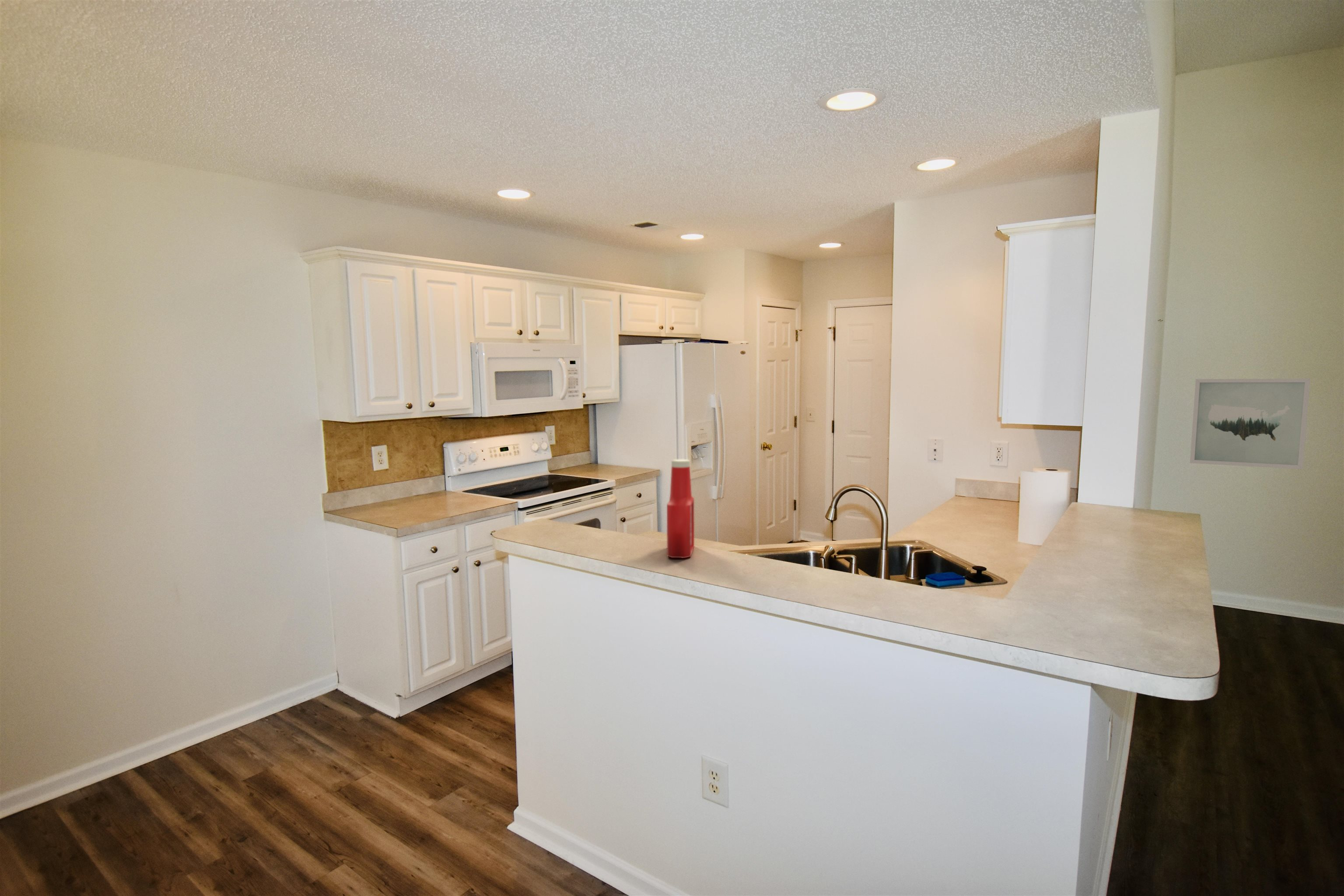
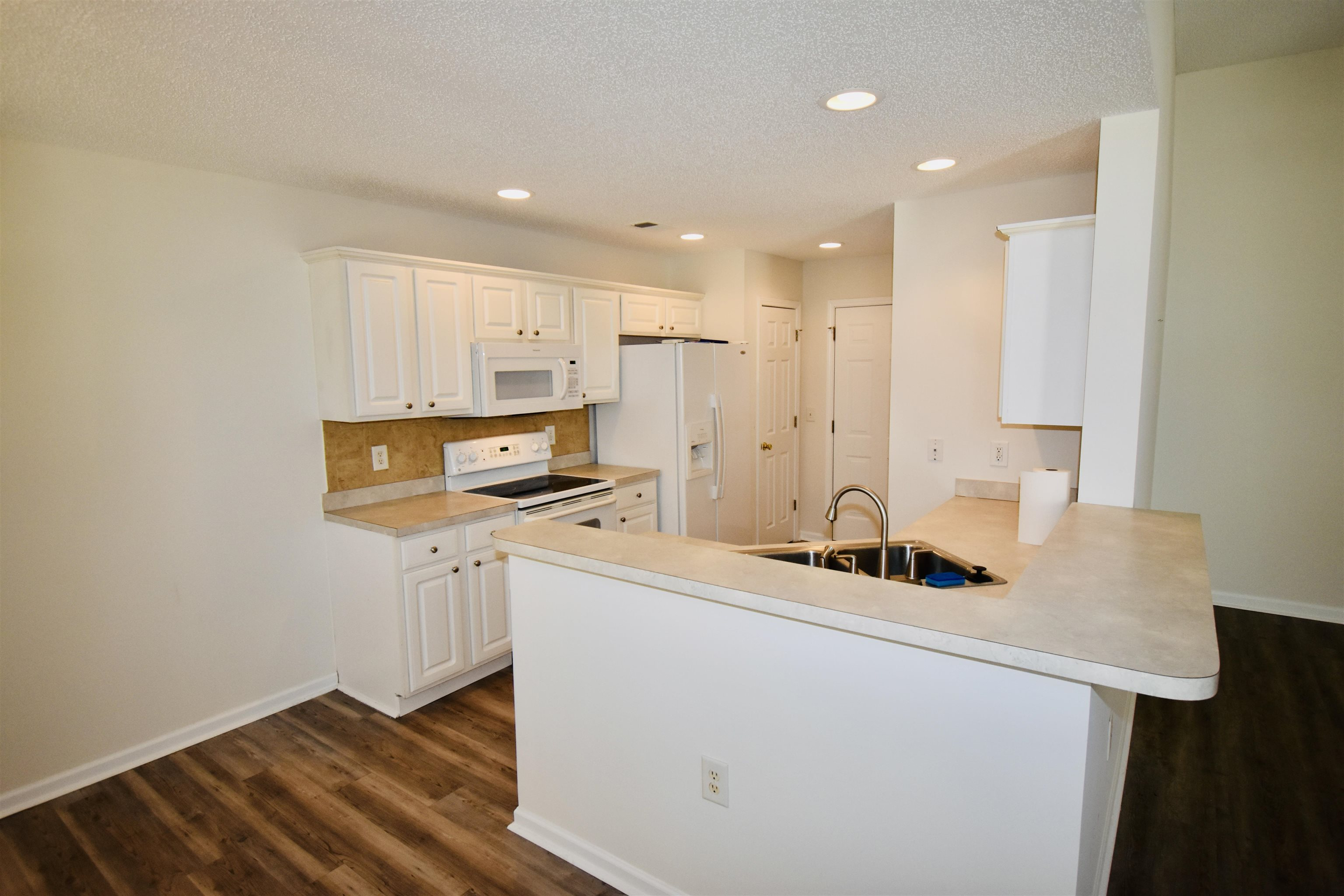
- soap bottle (681, 506)
- wall art (1247, 422)
